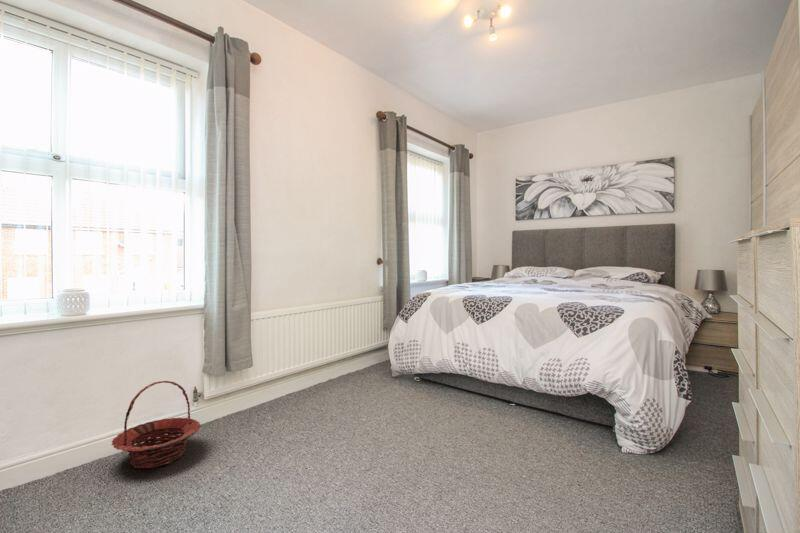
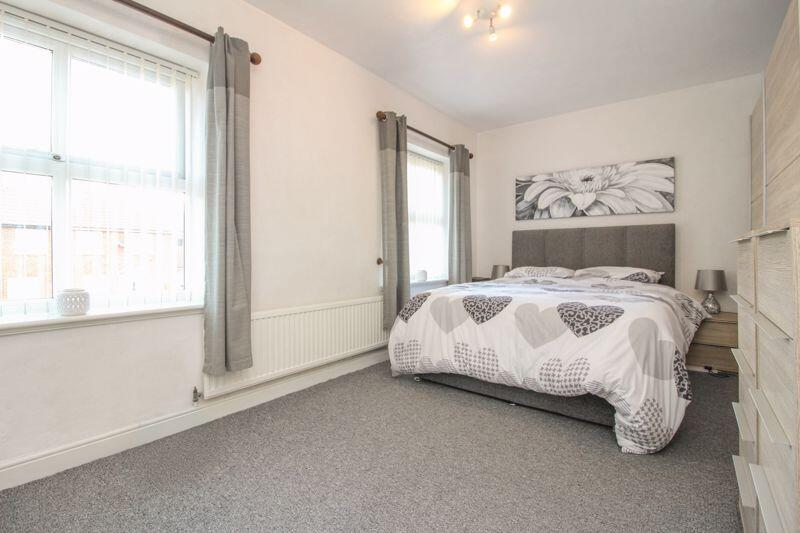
- basket (158, 420)
